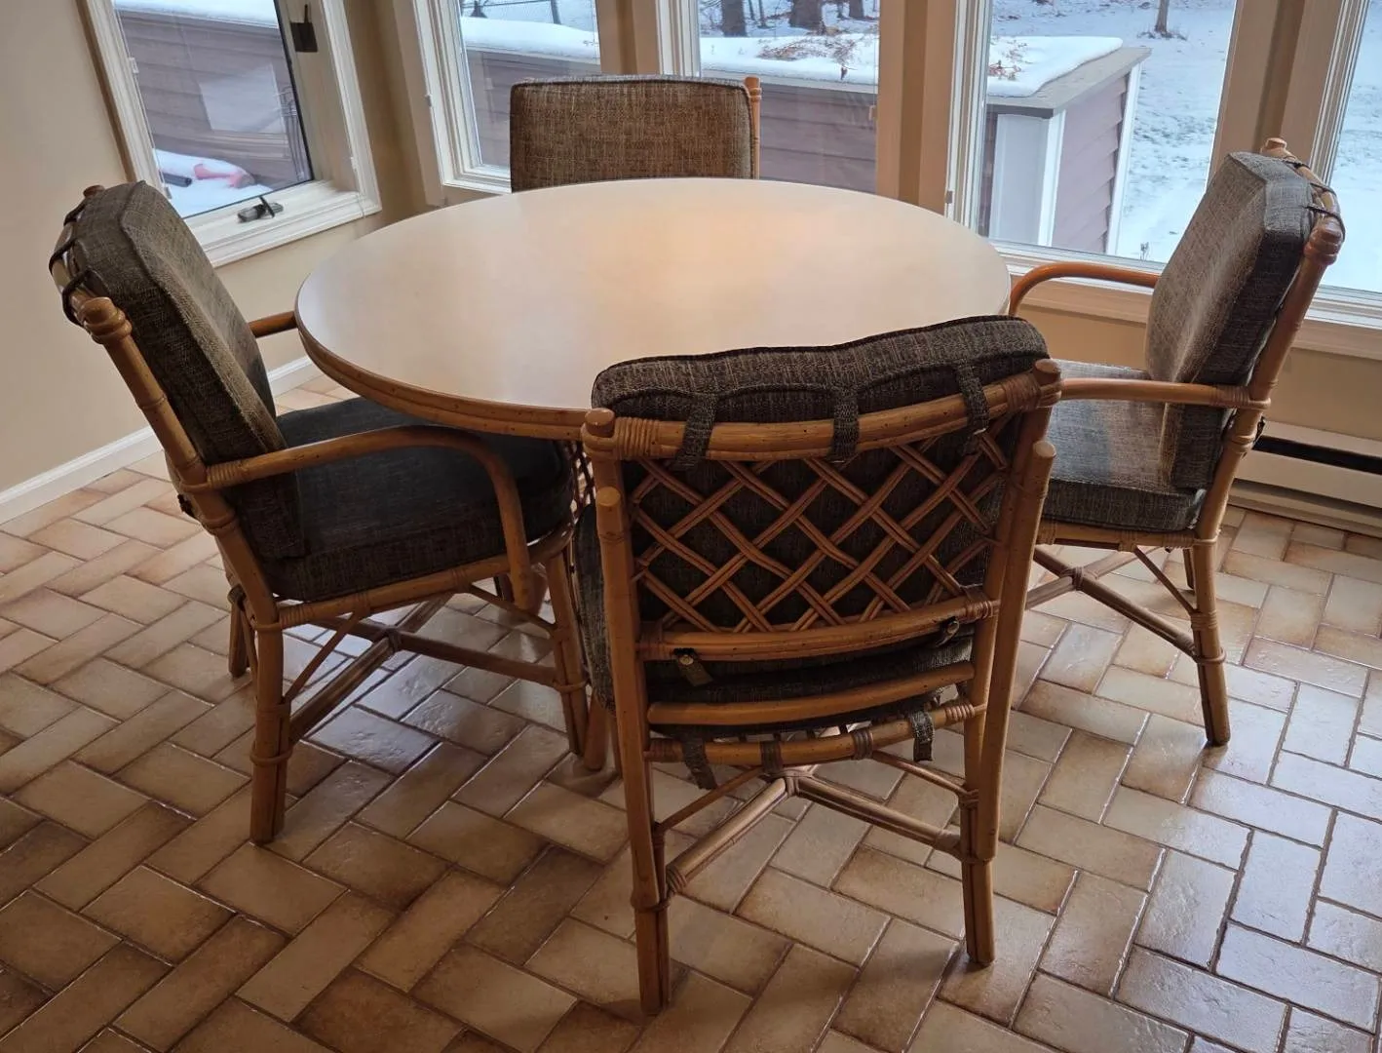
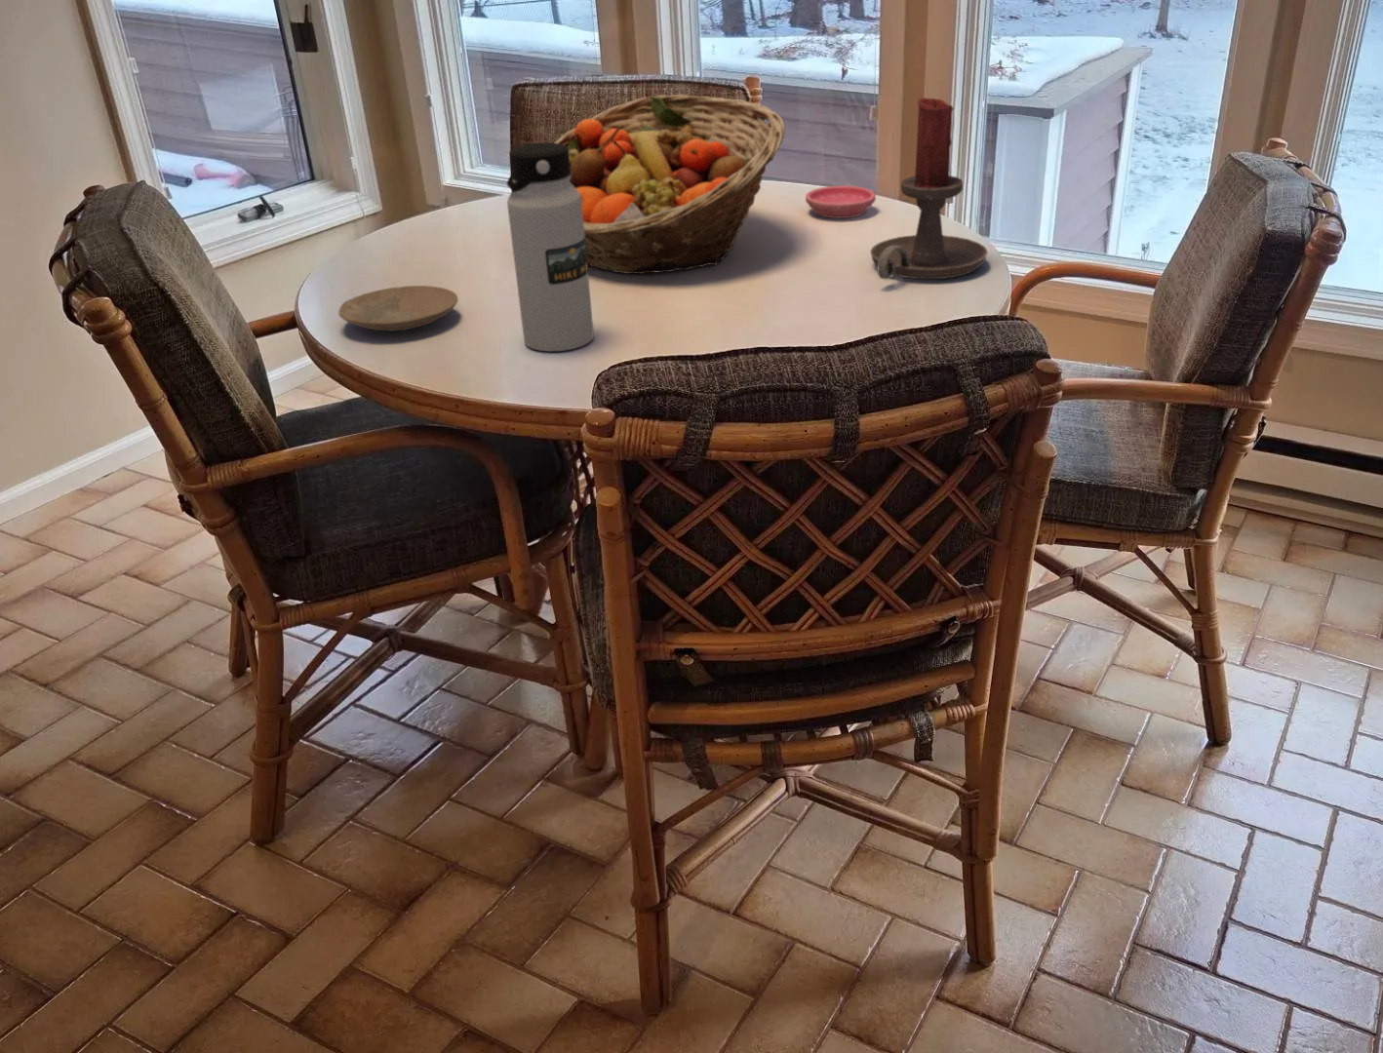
+ candle holder (923, 188)
+ plate (399, 312)
+ saucer (840, 201)
+ water bottle (549, 247)
+ fruit basket (647, 180)
